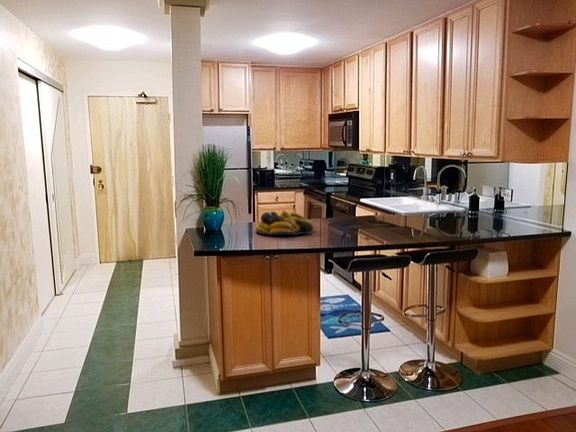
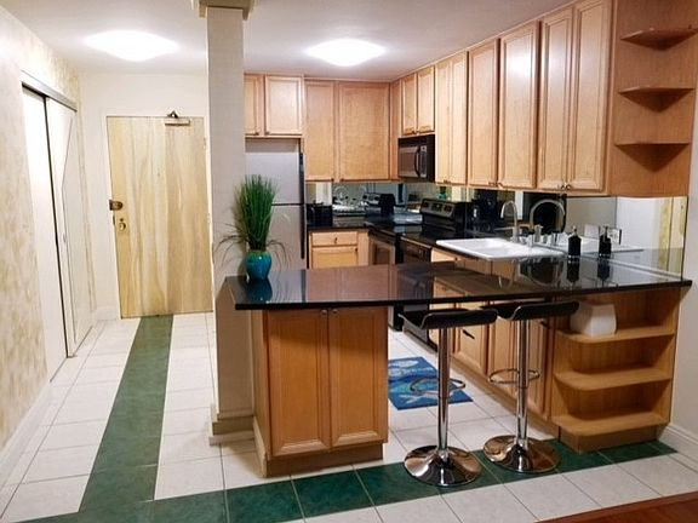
- fruit bowl (284, 221)
